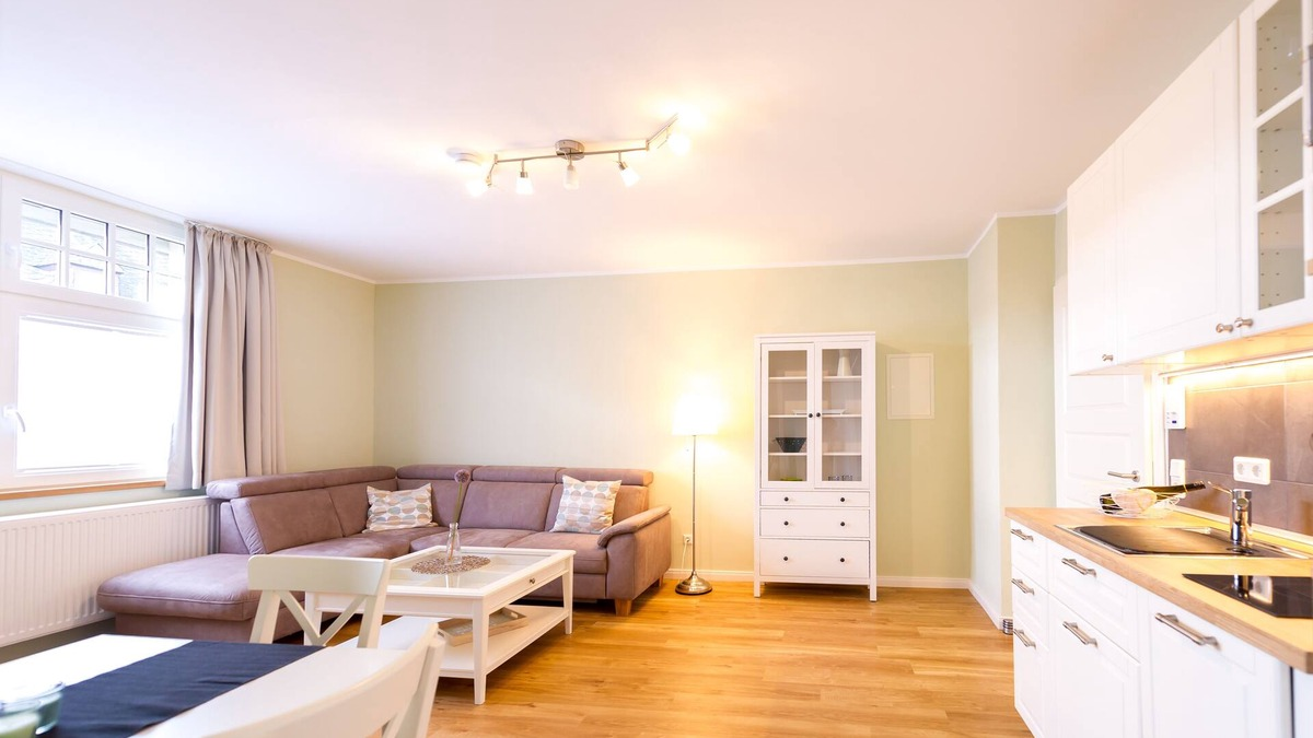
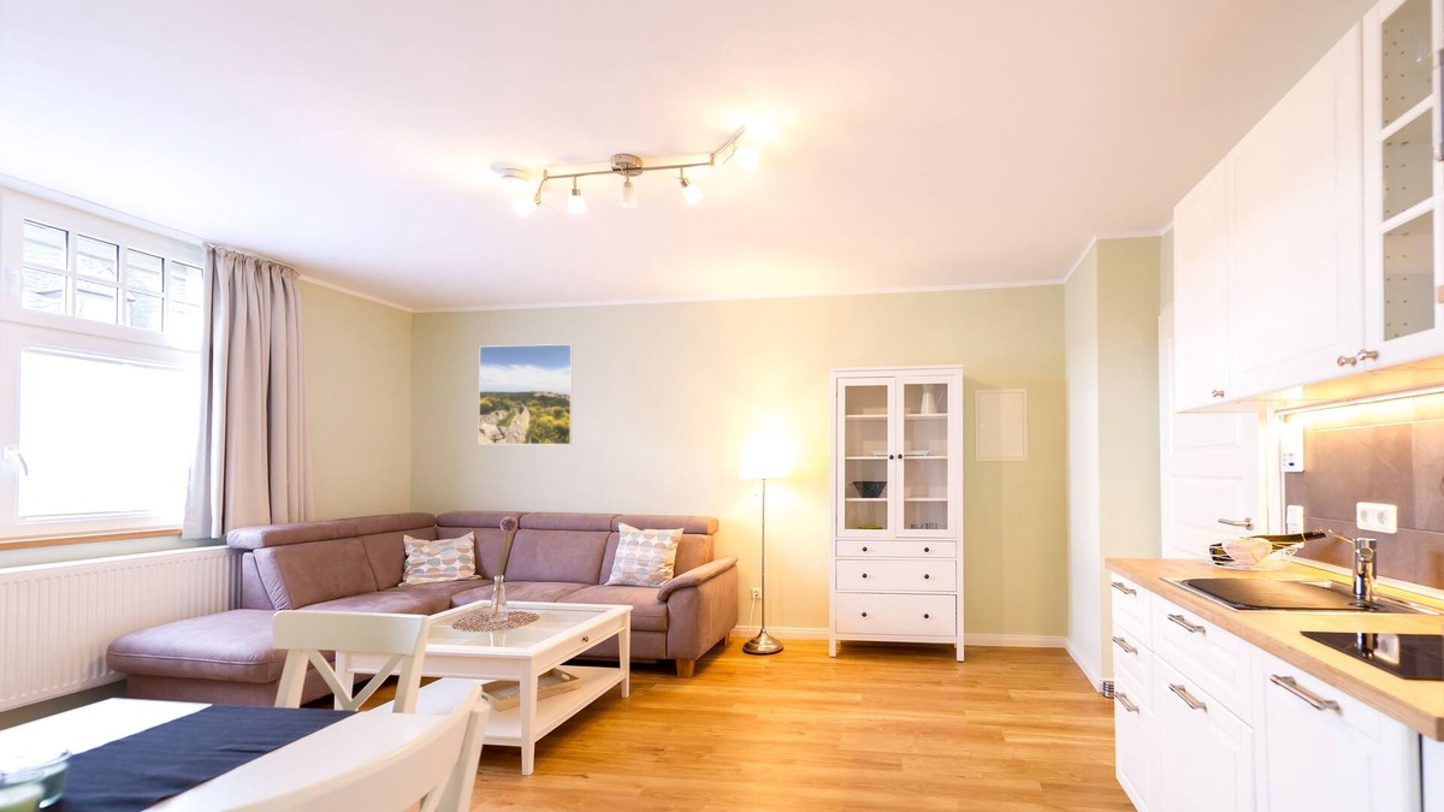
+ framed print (525, 395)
